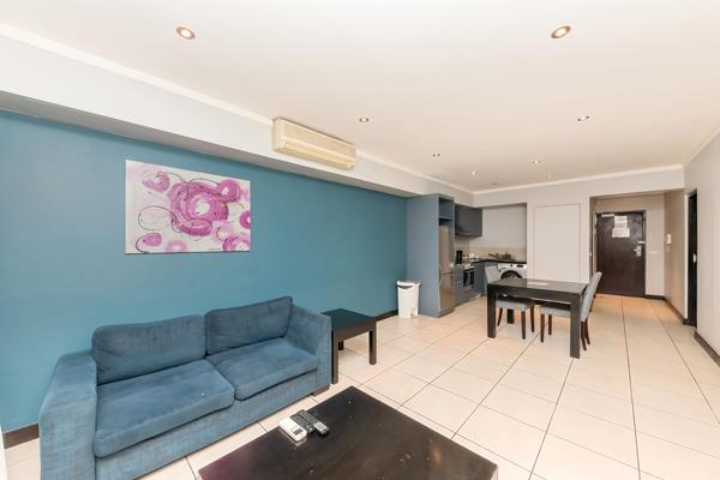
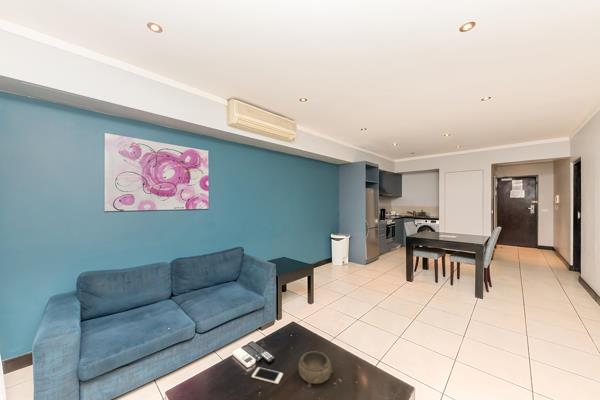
+ cell phone (267, 375)
+ decorative bowl (314, 367)
